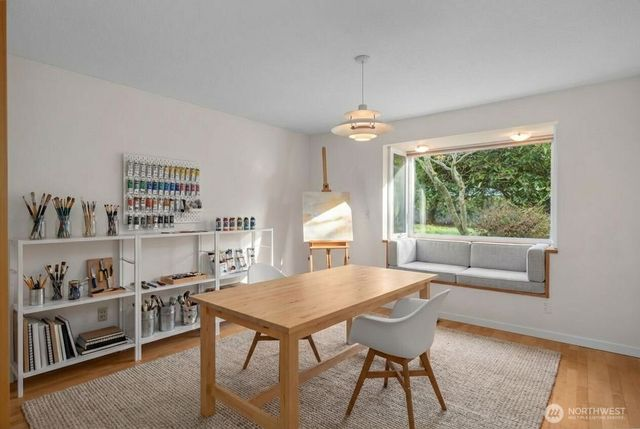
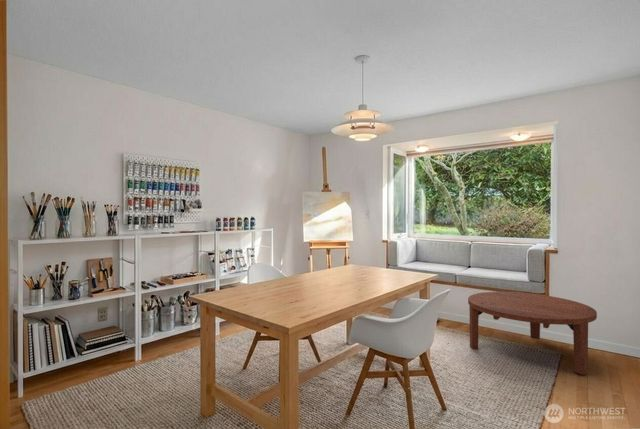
+ coffee table (530, 327)
